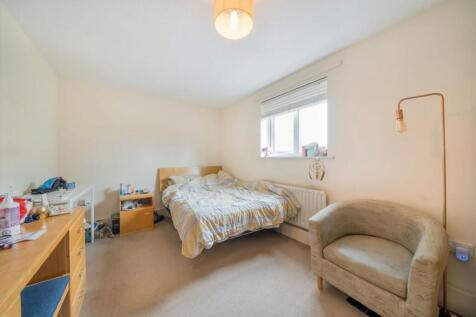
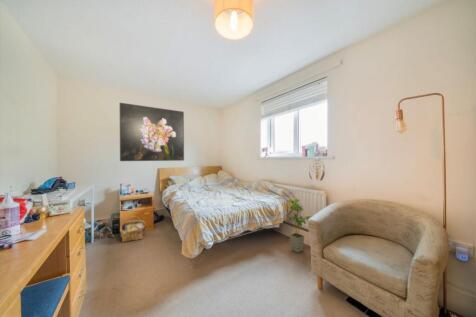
+ woven basket (133, 228)
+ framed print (154, 134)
+ house plant (298, 226)
